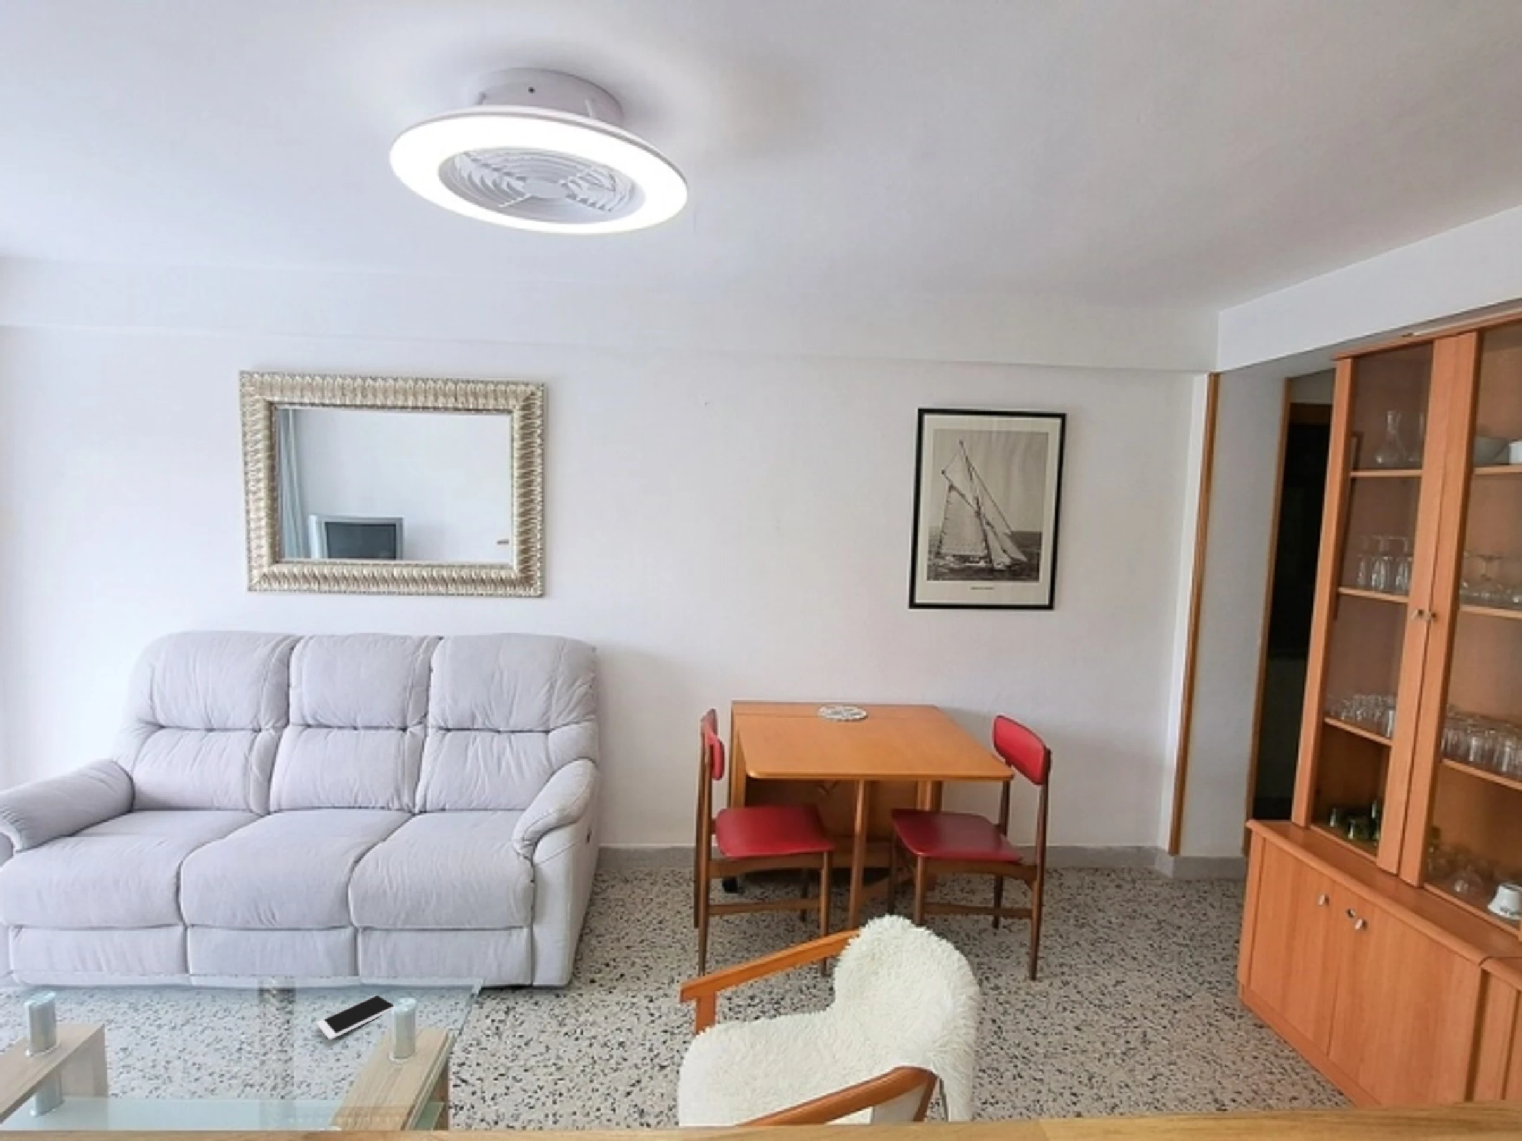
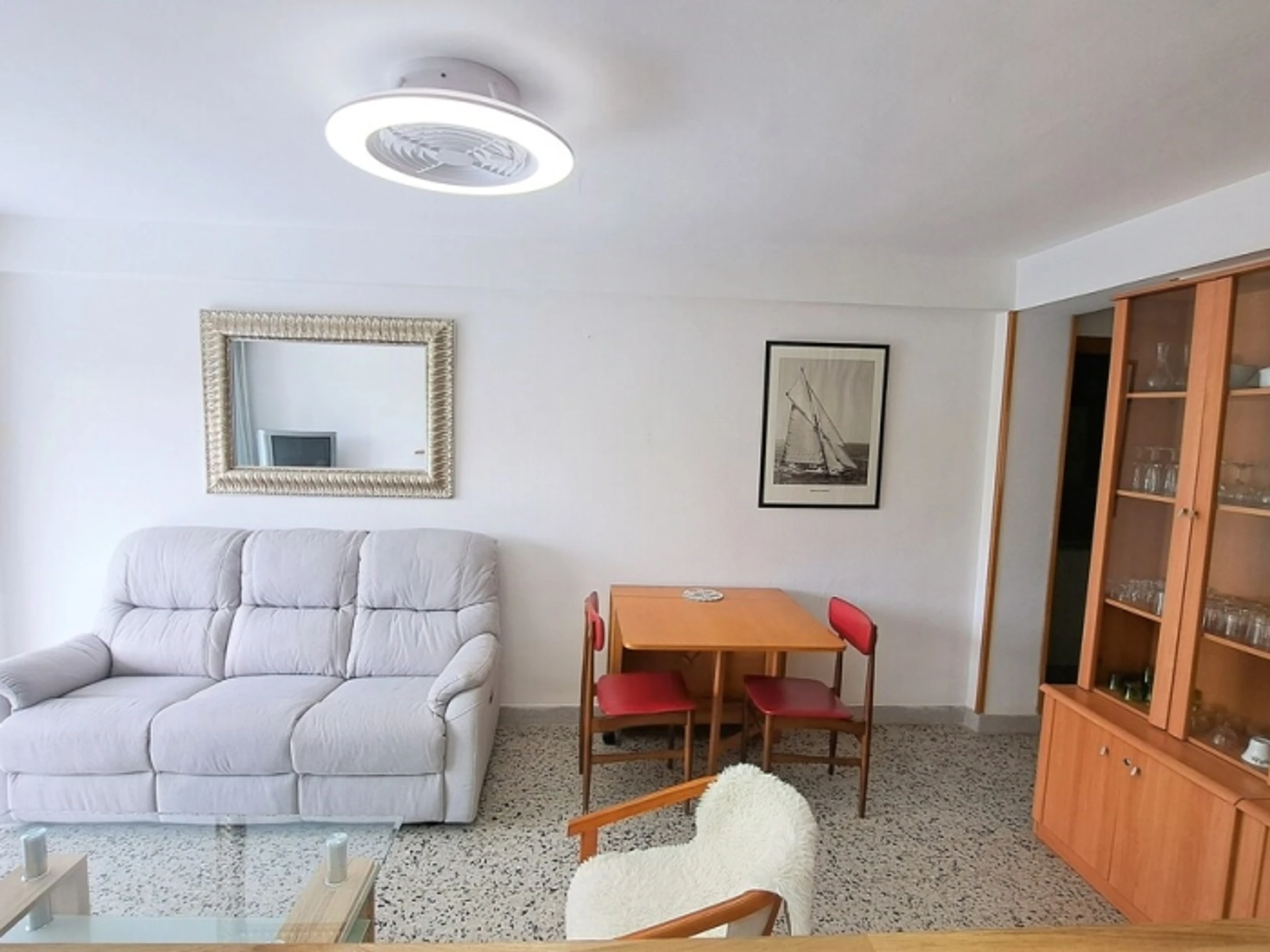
- cell phone (361, 1013)
